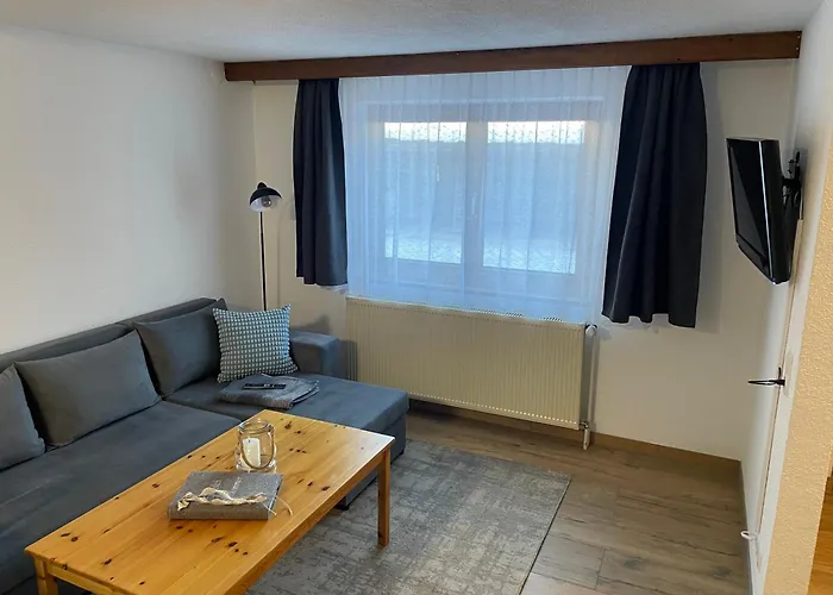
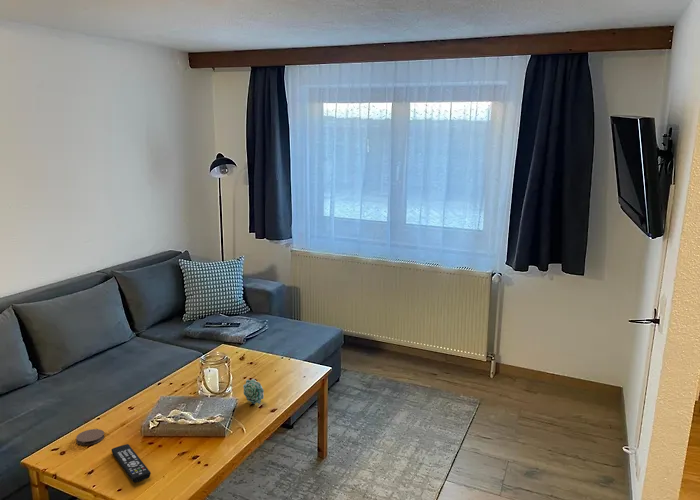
+ remote control (130, 462)
+ succulent plant (253, 391)
+ coaster (90, 436)
